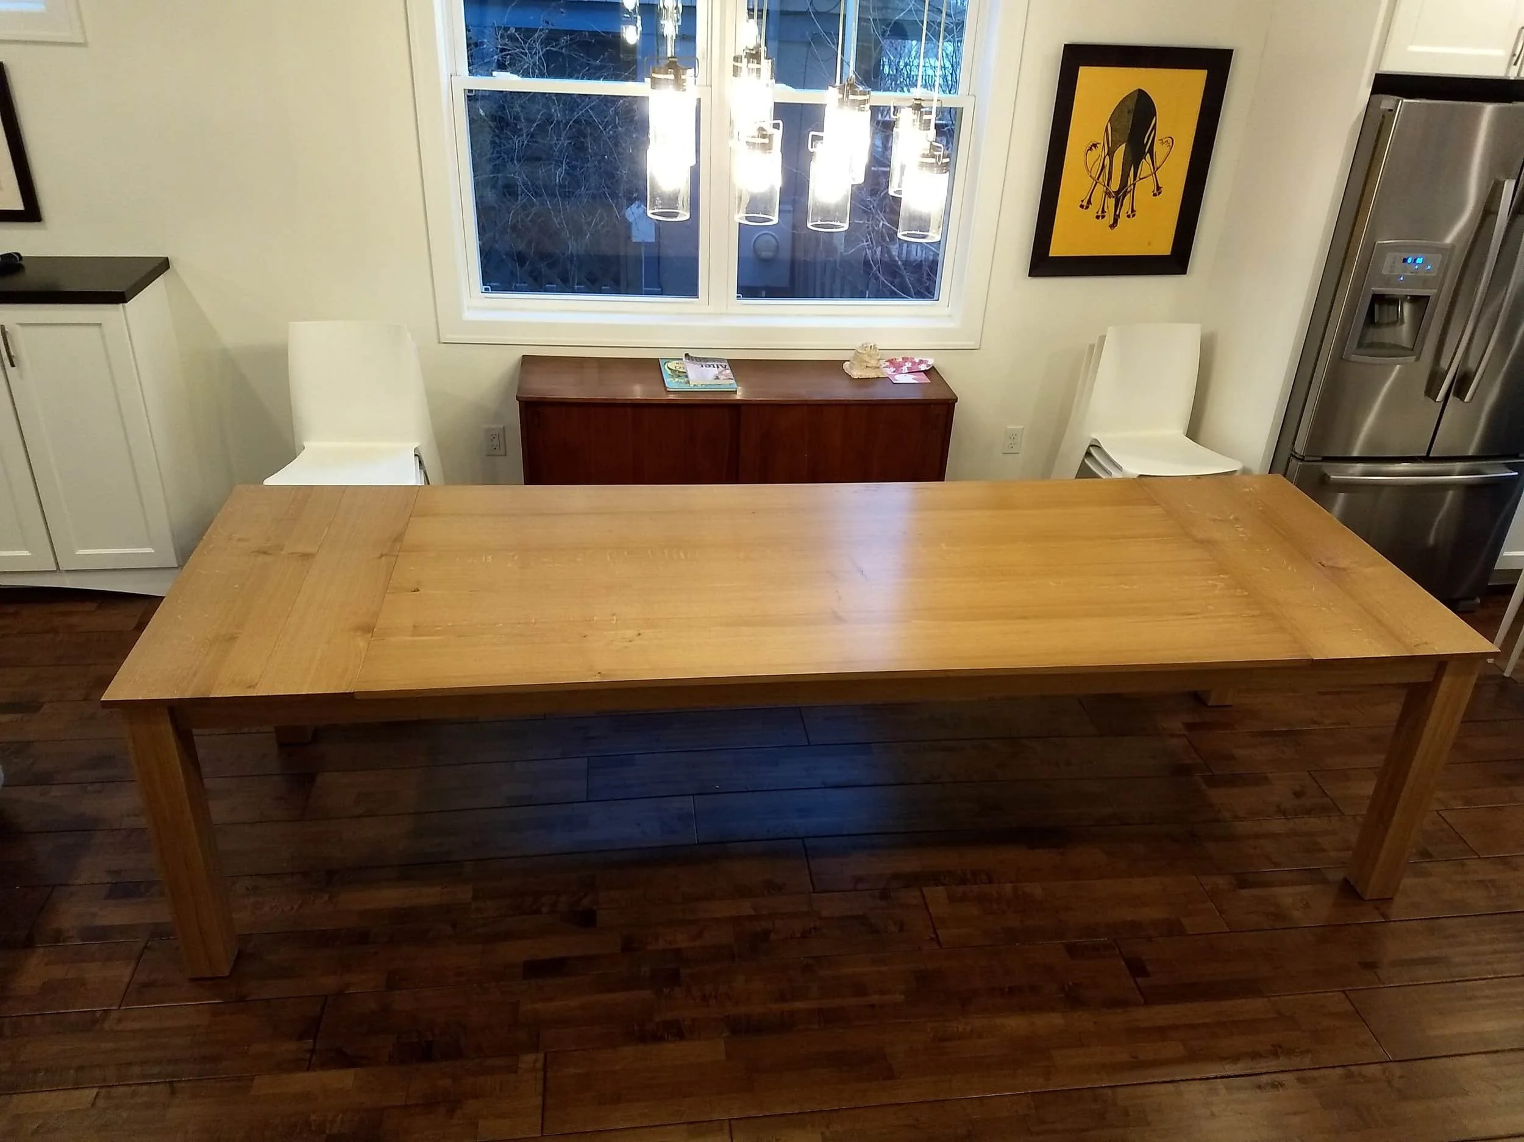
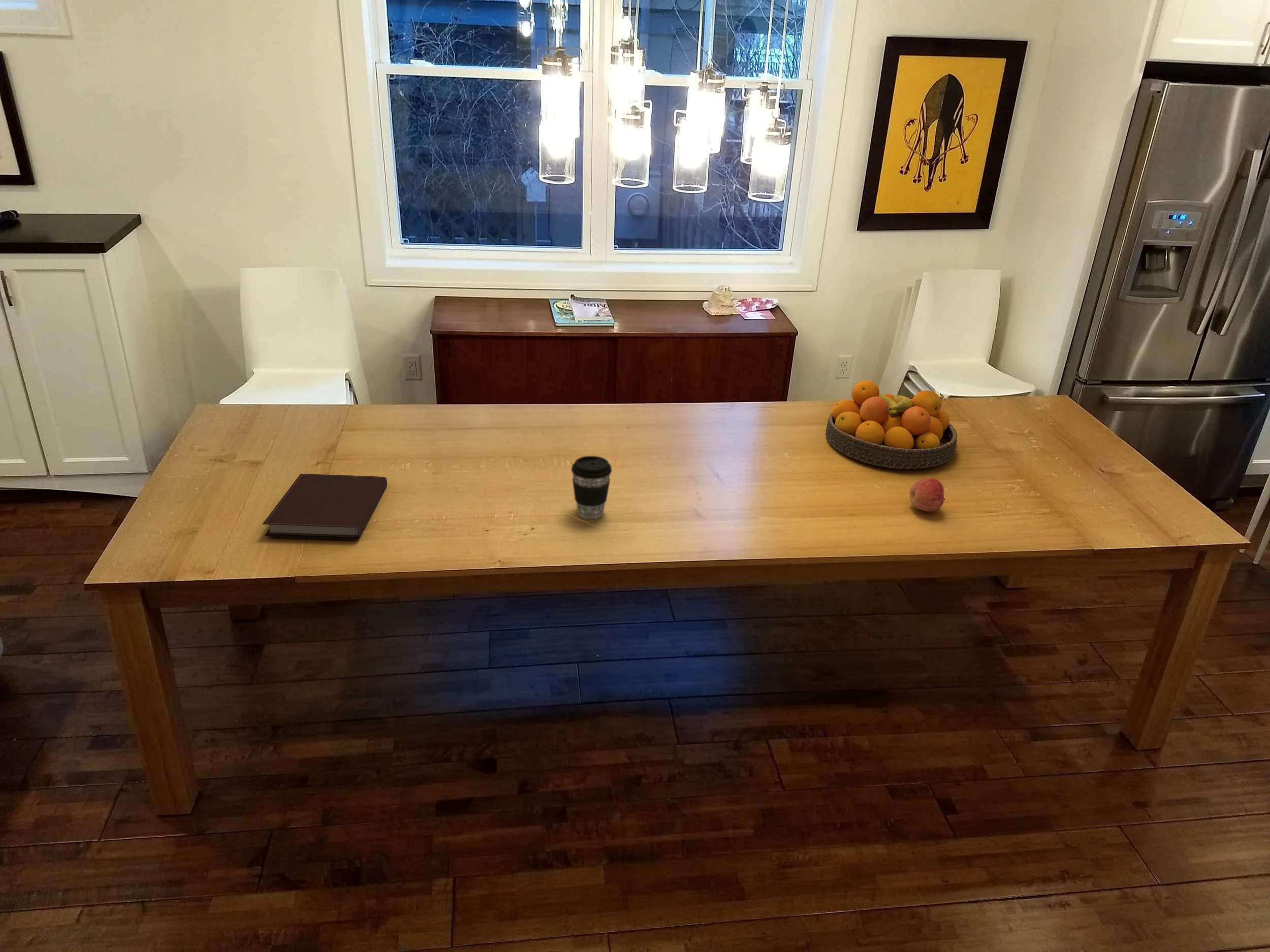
+ fruit bowl (894, 417)
+ coffee cup (591, 488)
+ apple (928, 495)
+ notebook (328, 505)
